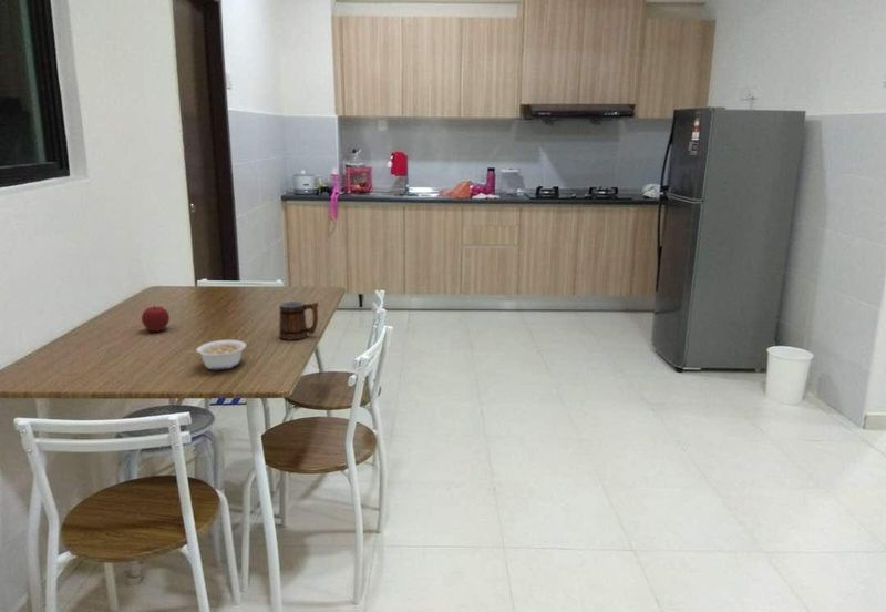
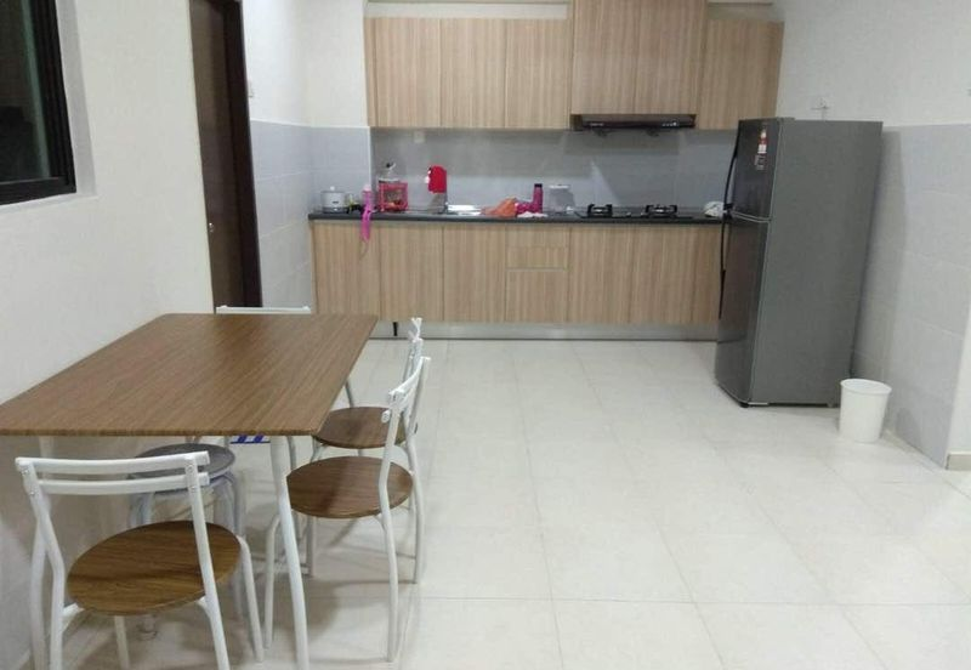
- mug (298, 318)
- apple (155, 317)
- legume (220, 354)
